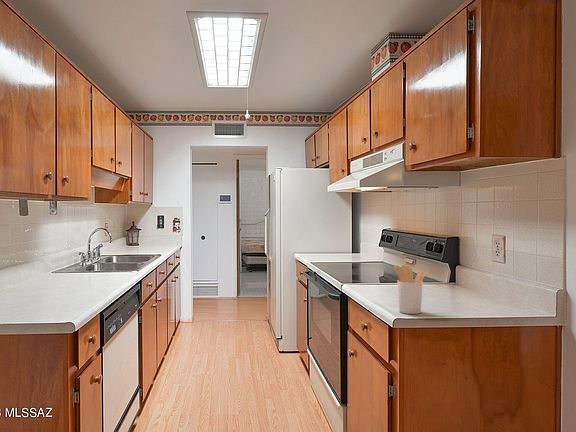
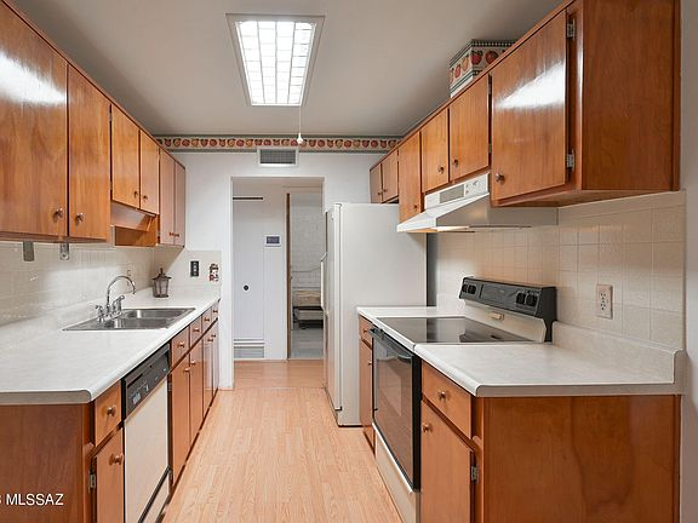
- utensil holder (407, 287)
